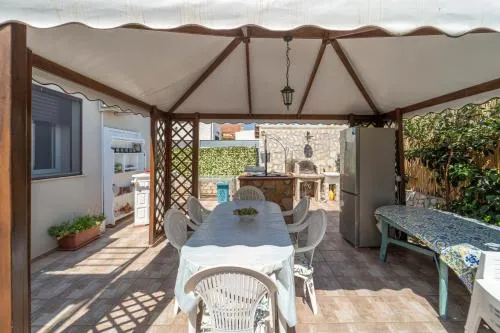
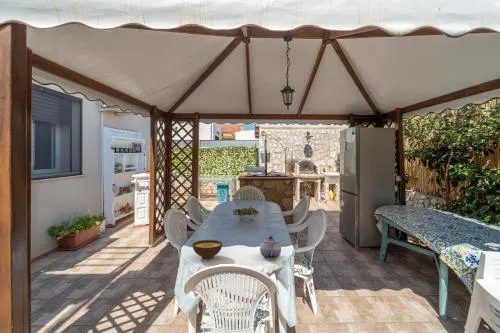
+ teapot (270, 246)
+ bowl (207, 250)
